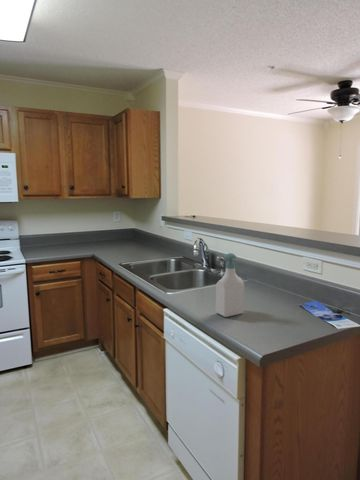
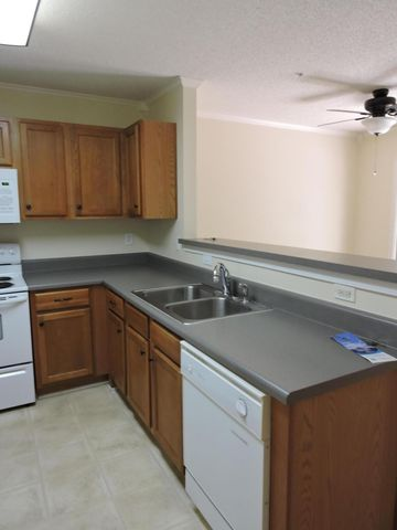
- soap bottle (228, 283)
